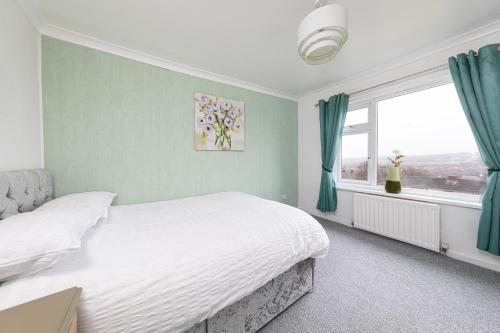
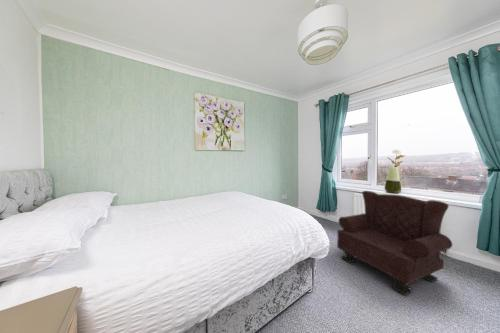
+ armchair (385, 232)
